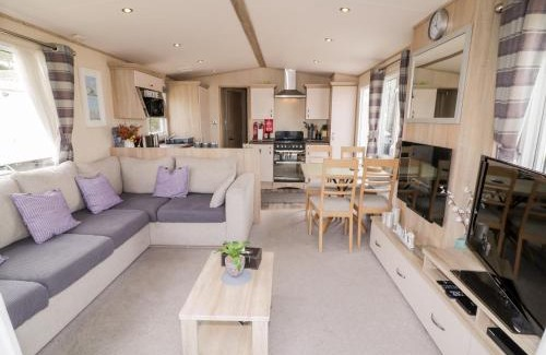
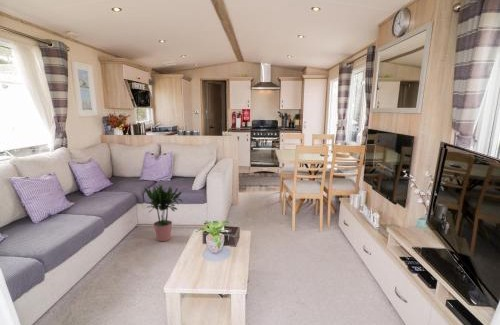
+ potted plant (167, 210)
